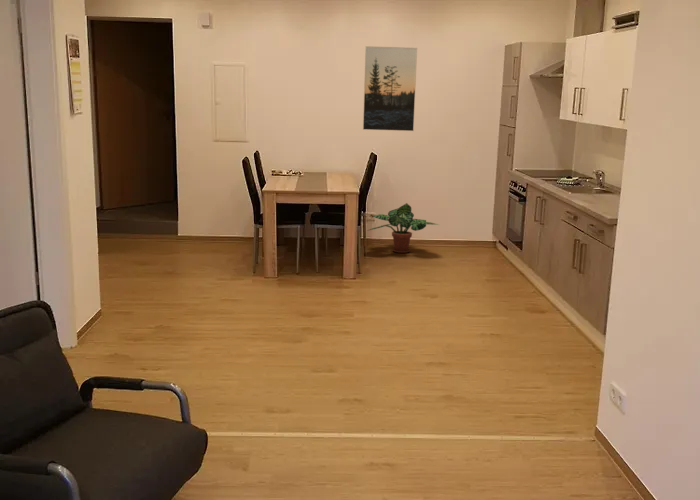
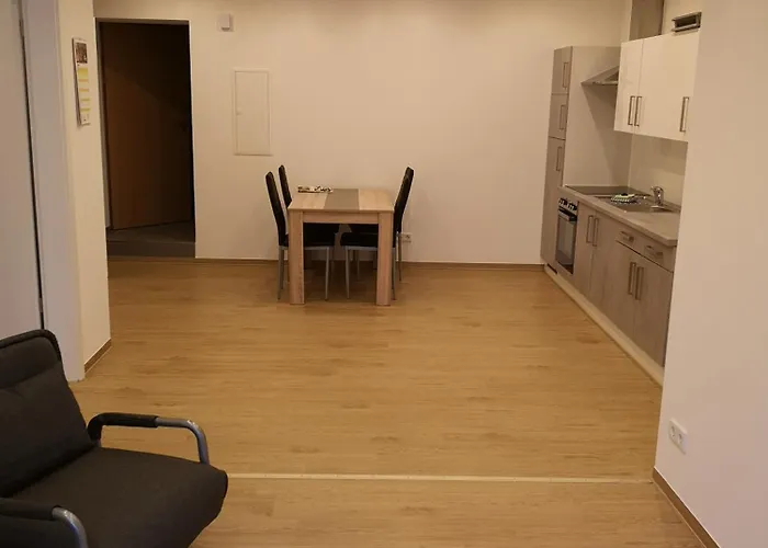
- potted plant (400, 225)
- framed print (389, 89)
